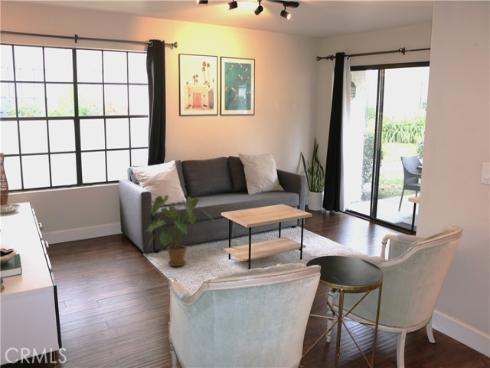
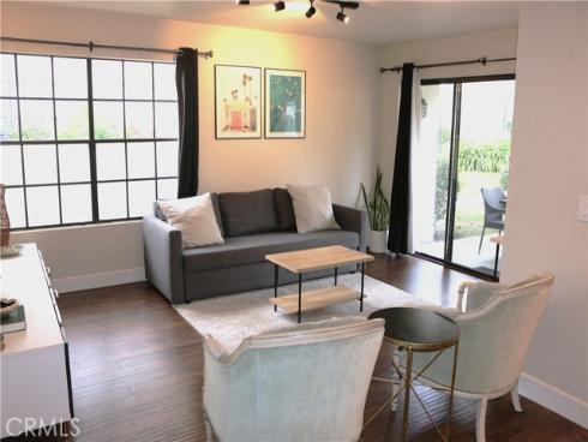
- house plant (178, 228)
